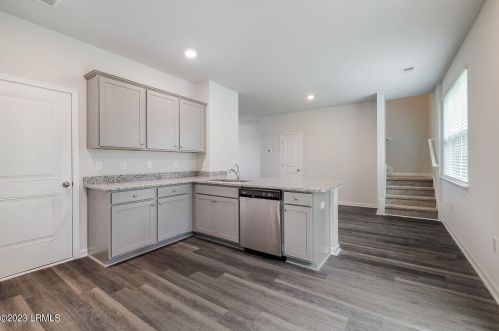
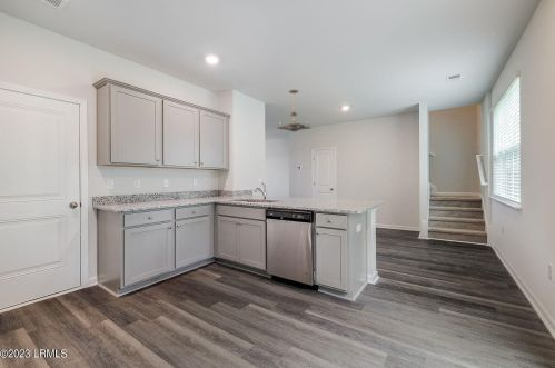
+ chandelier (294, 110)
